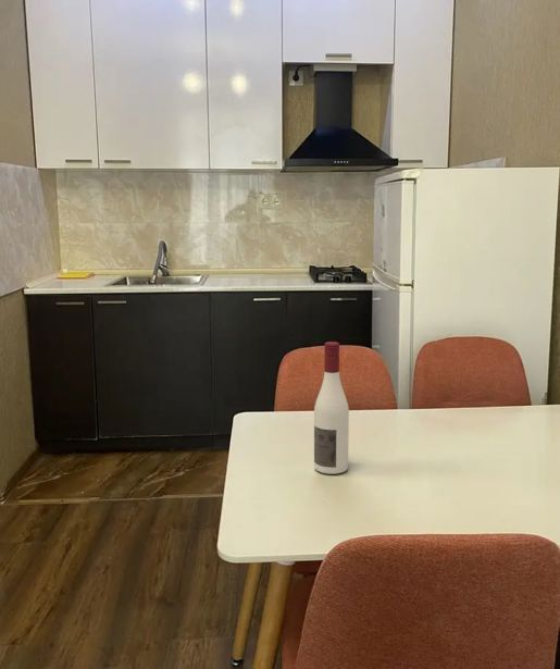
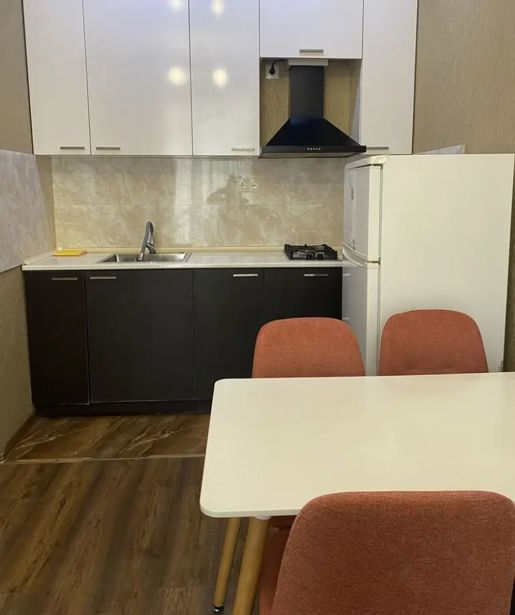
- alcohol (331, 406)
